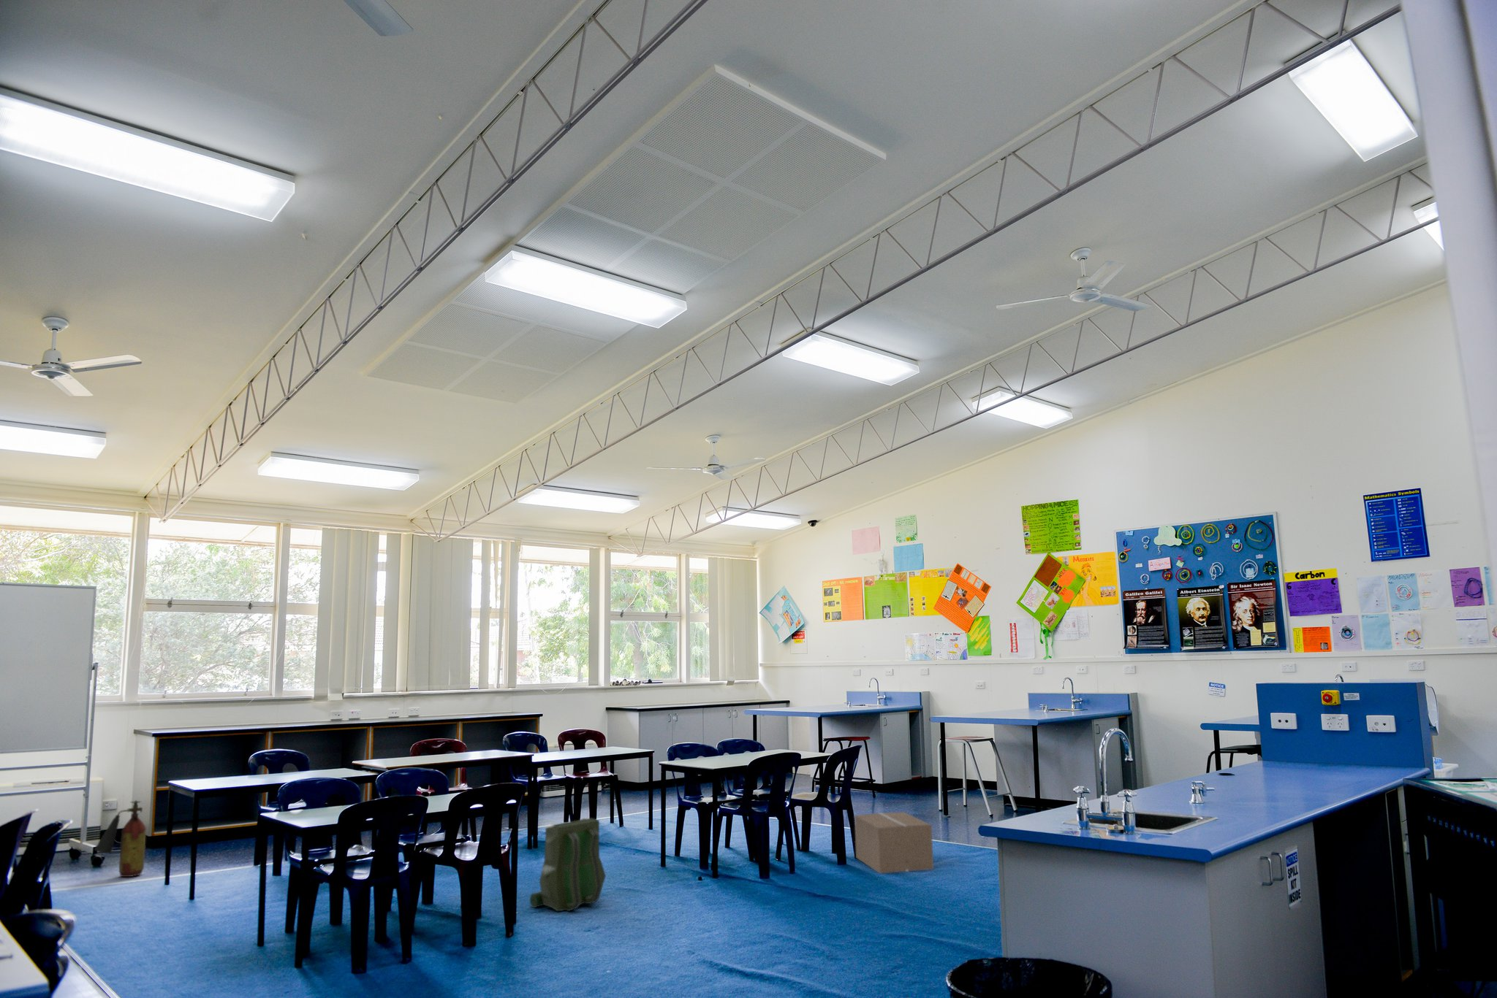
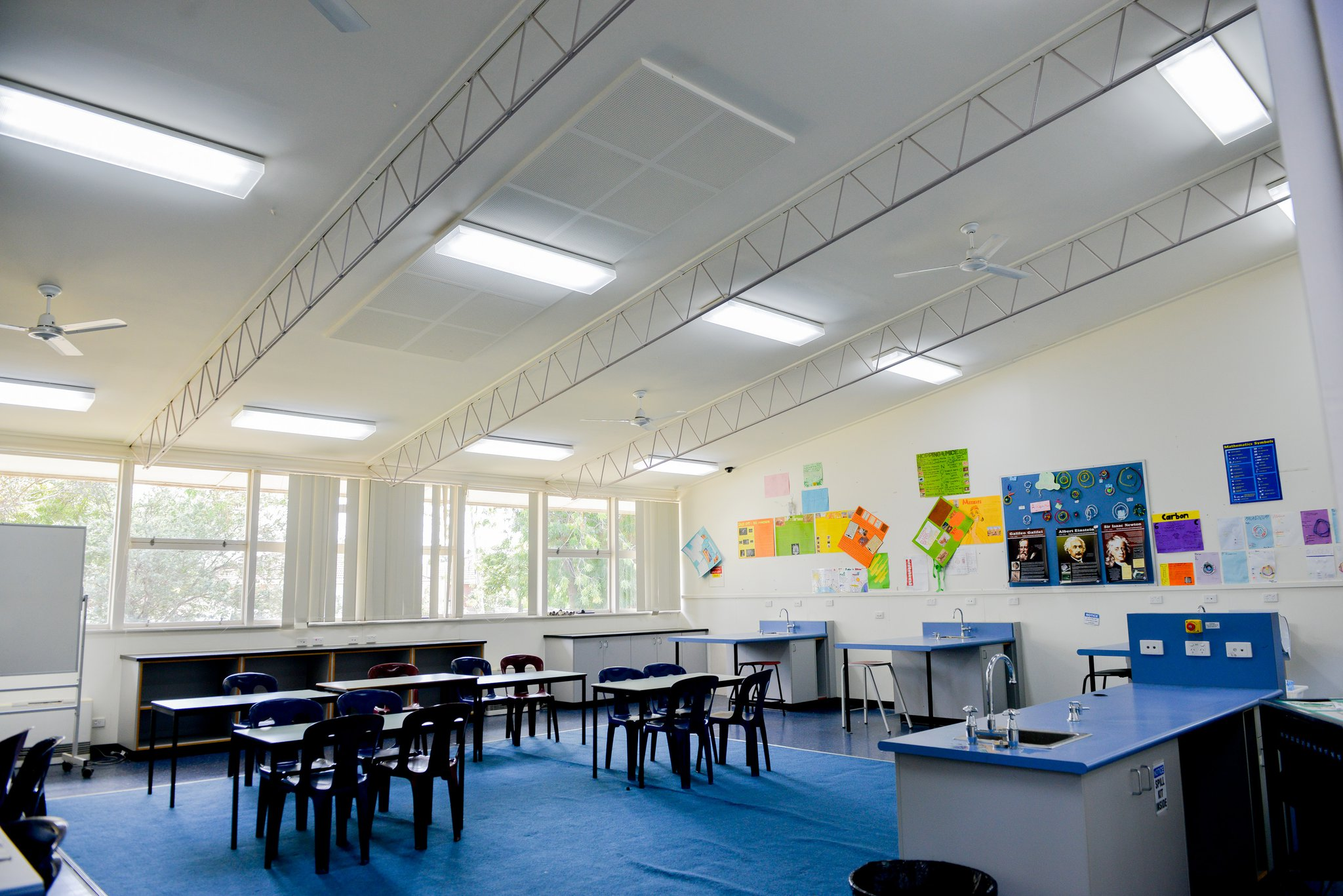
- fire extinguisher (121, 839)
- backpack (572, 861)
- cardboard box (893, 841)
